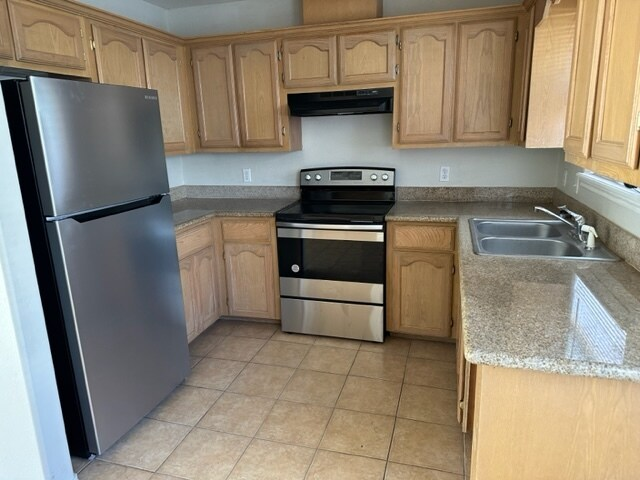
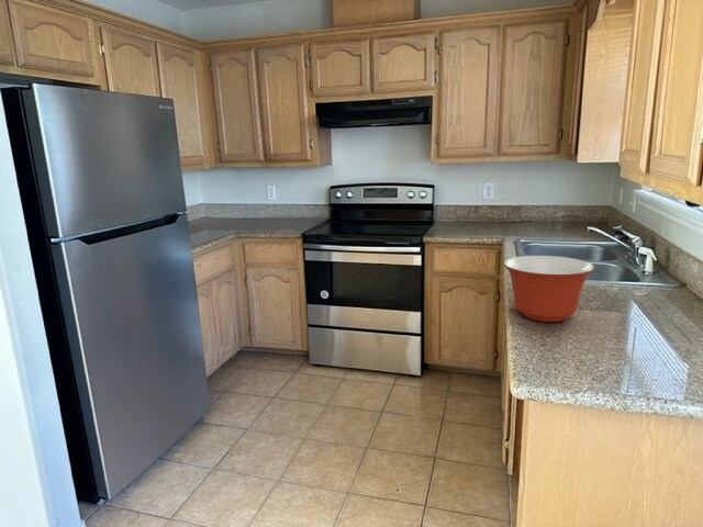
+ mixing bowl (545, 289)
